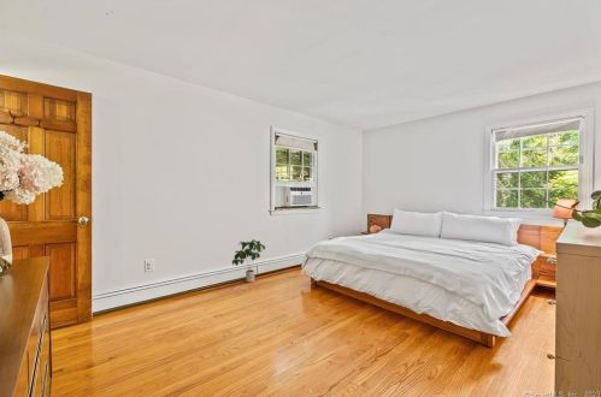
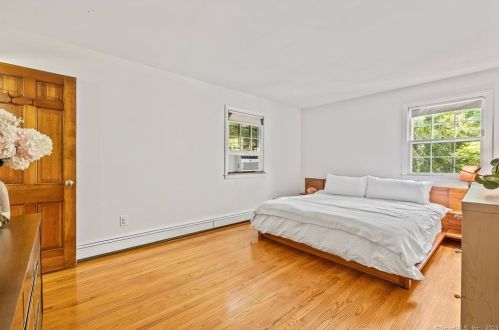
- potted plant (252, 259)
